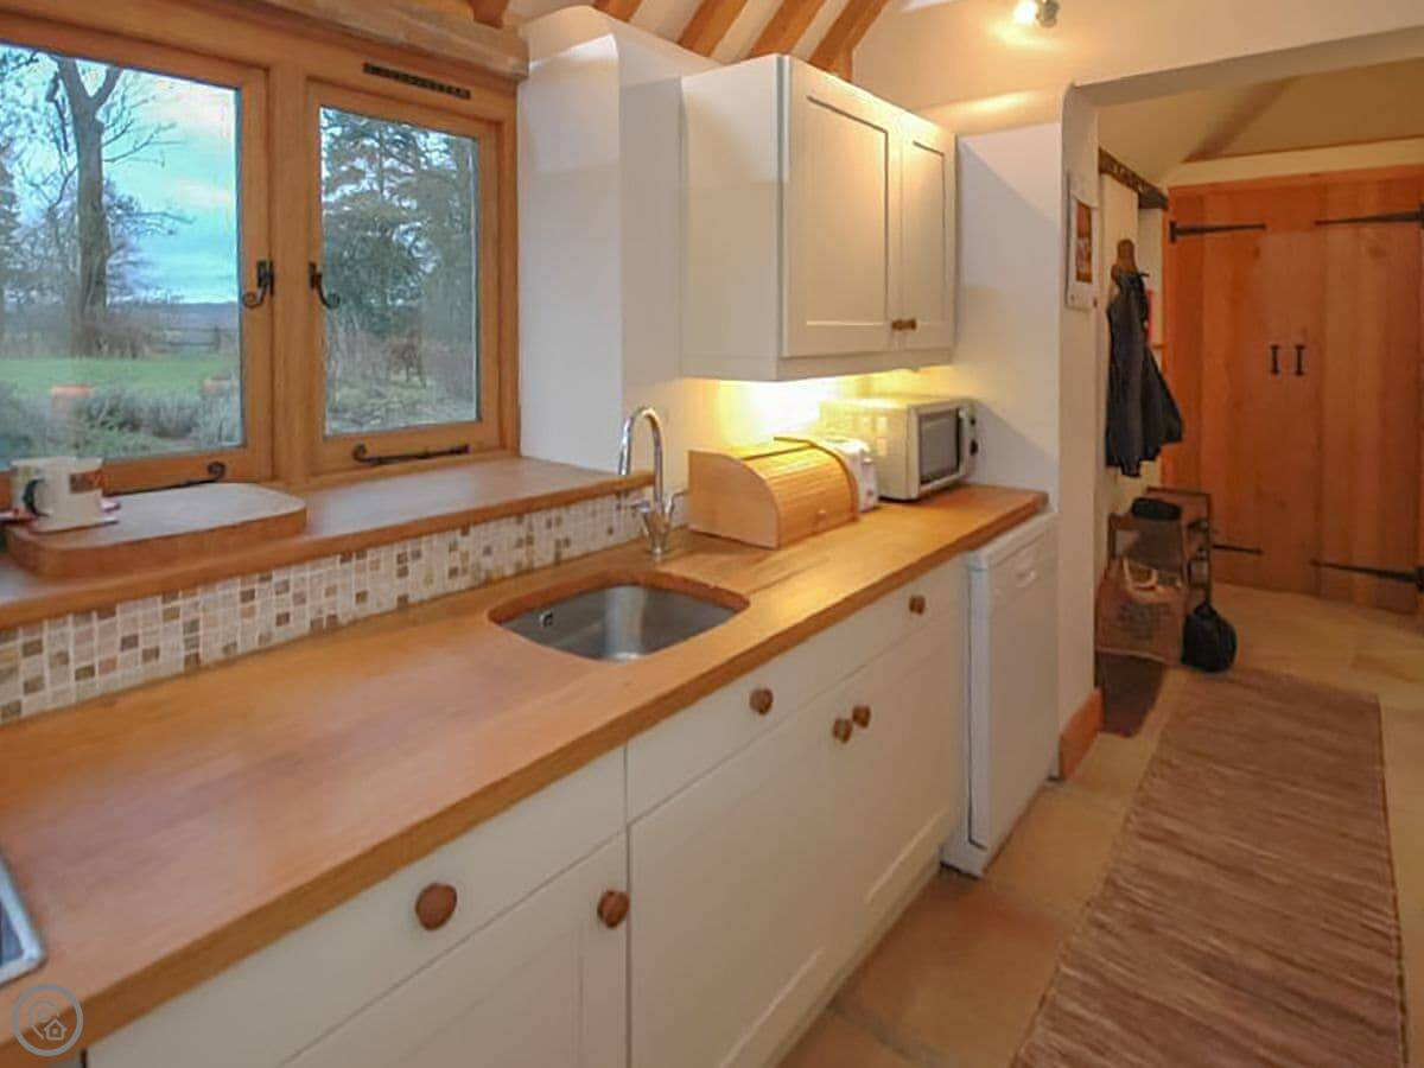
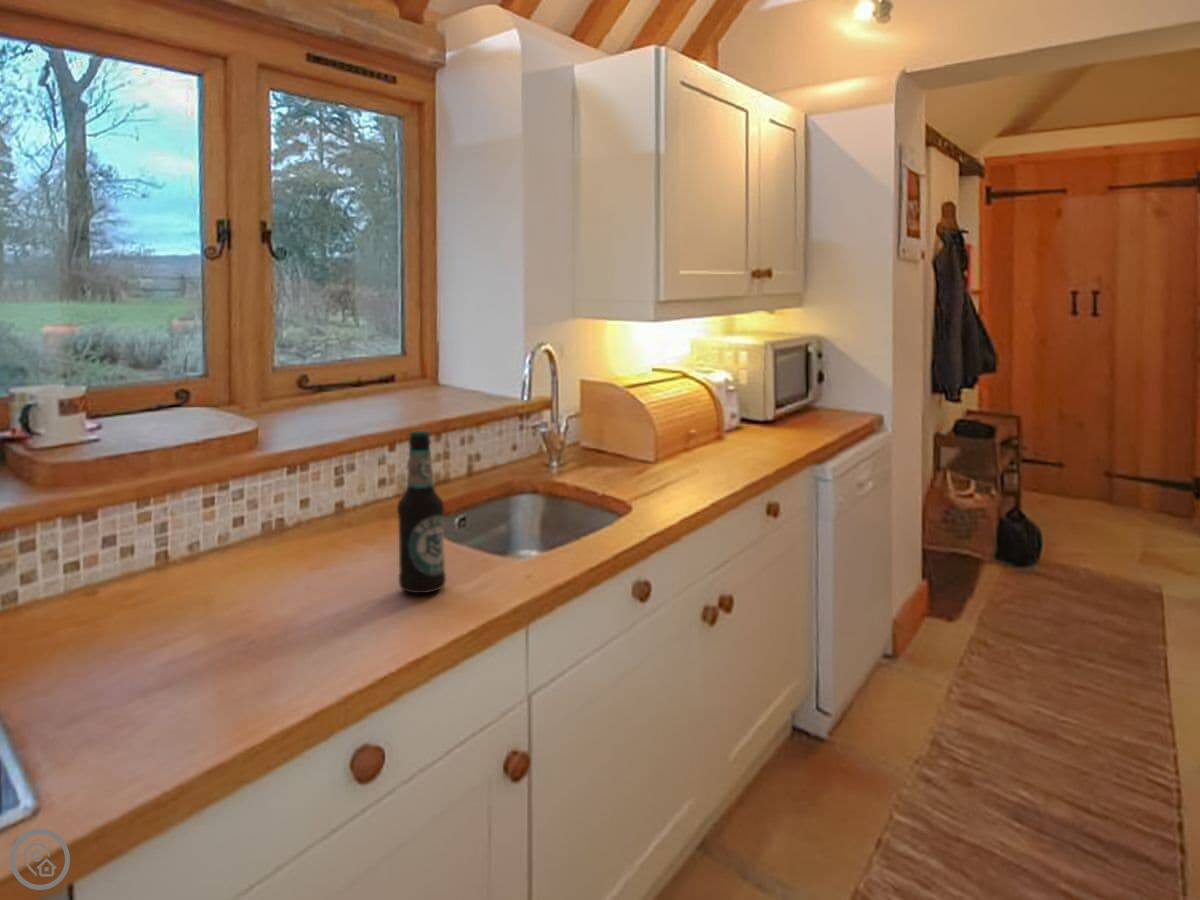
+ bottle (420, 511)
